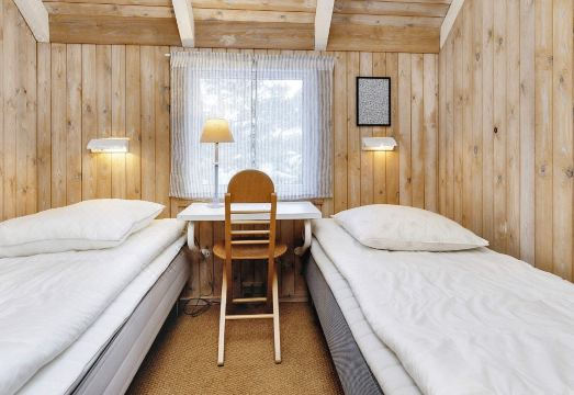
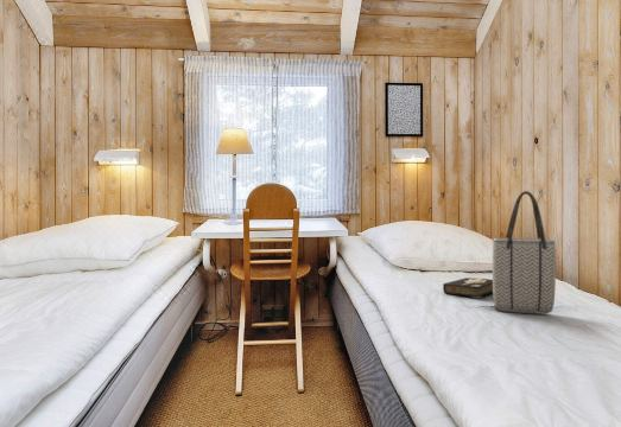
+ tote bag (522, 251)
+ hardback book (471, 286)
